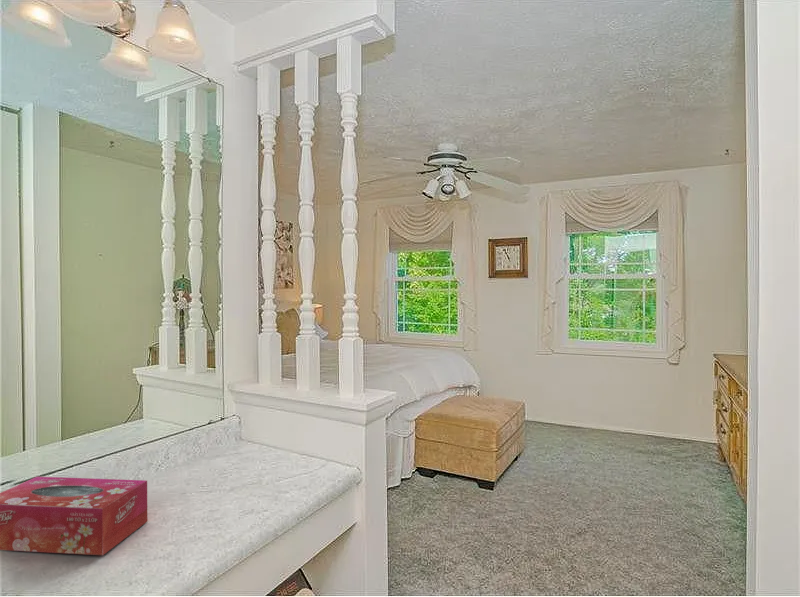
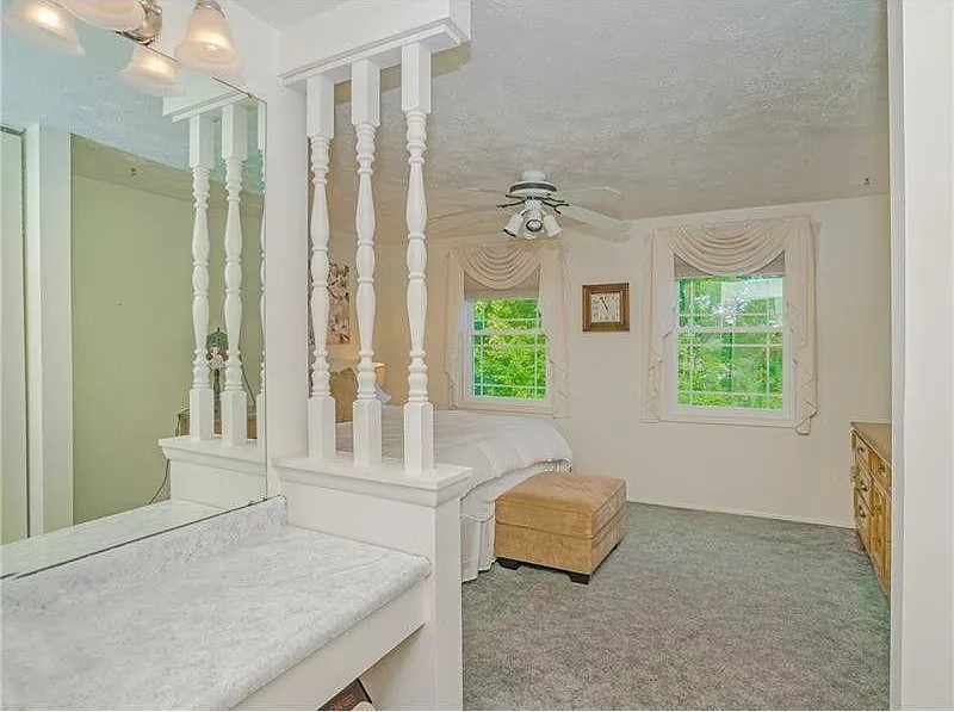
- tissue box (67, 512)
